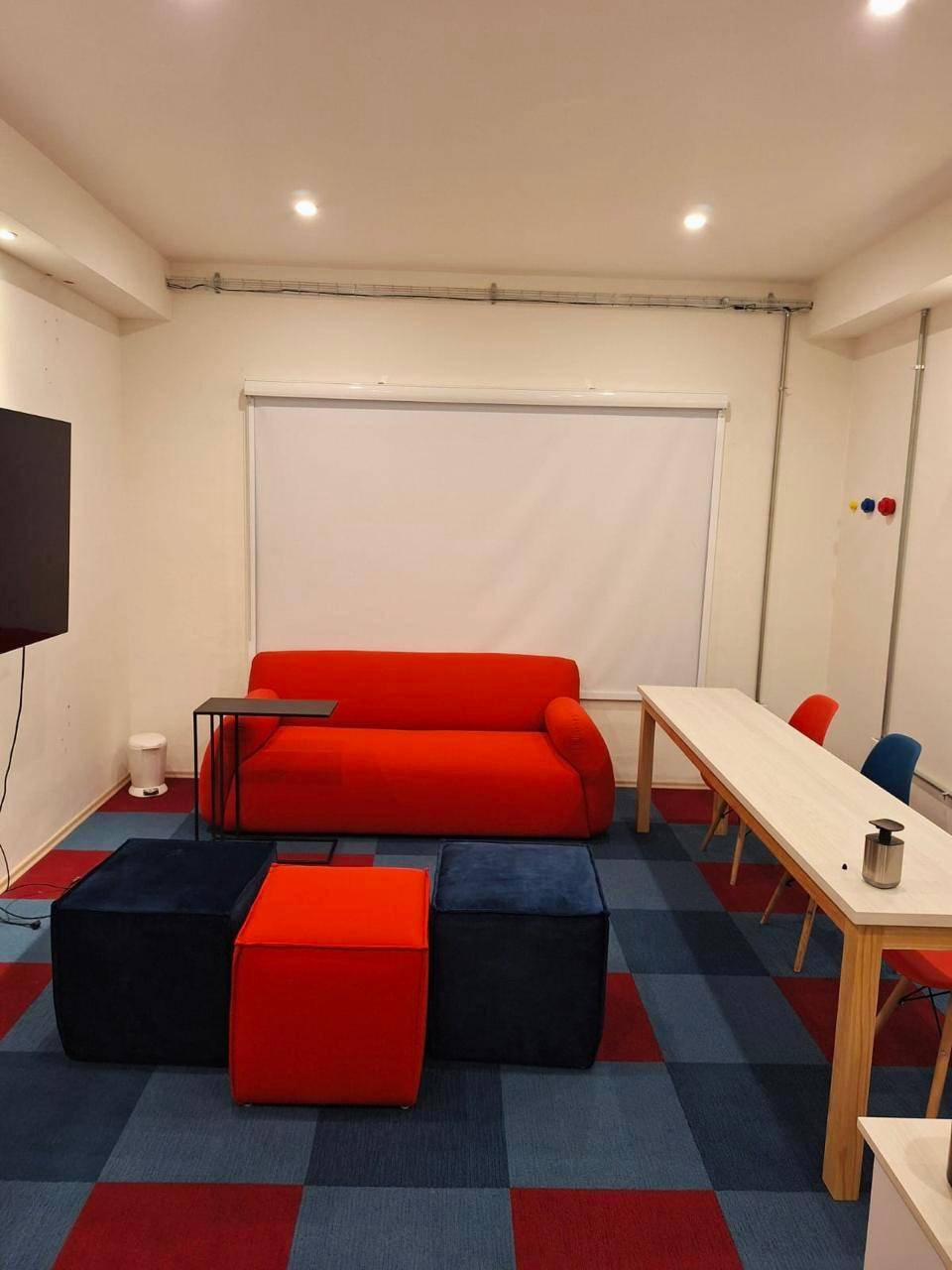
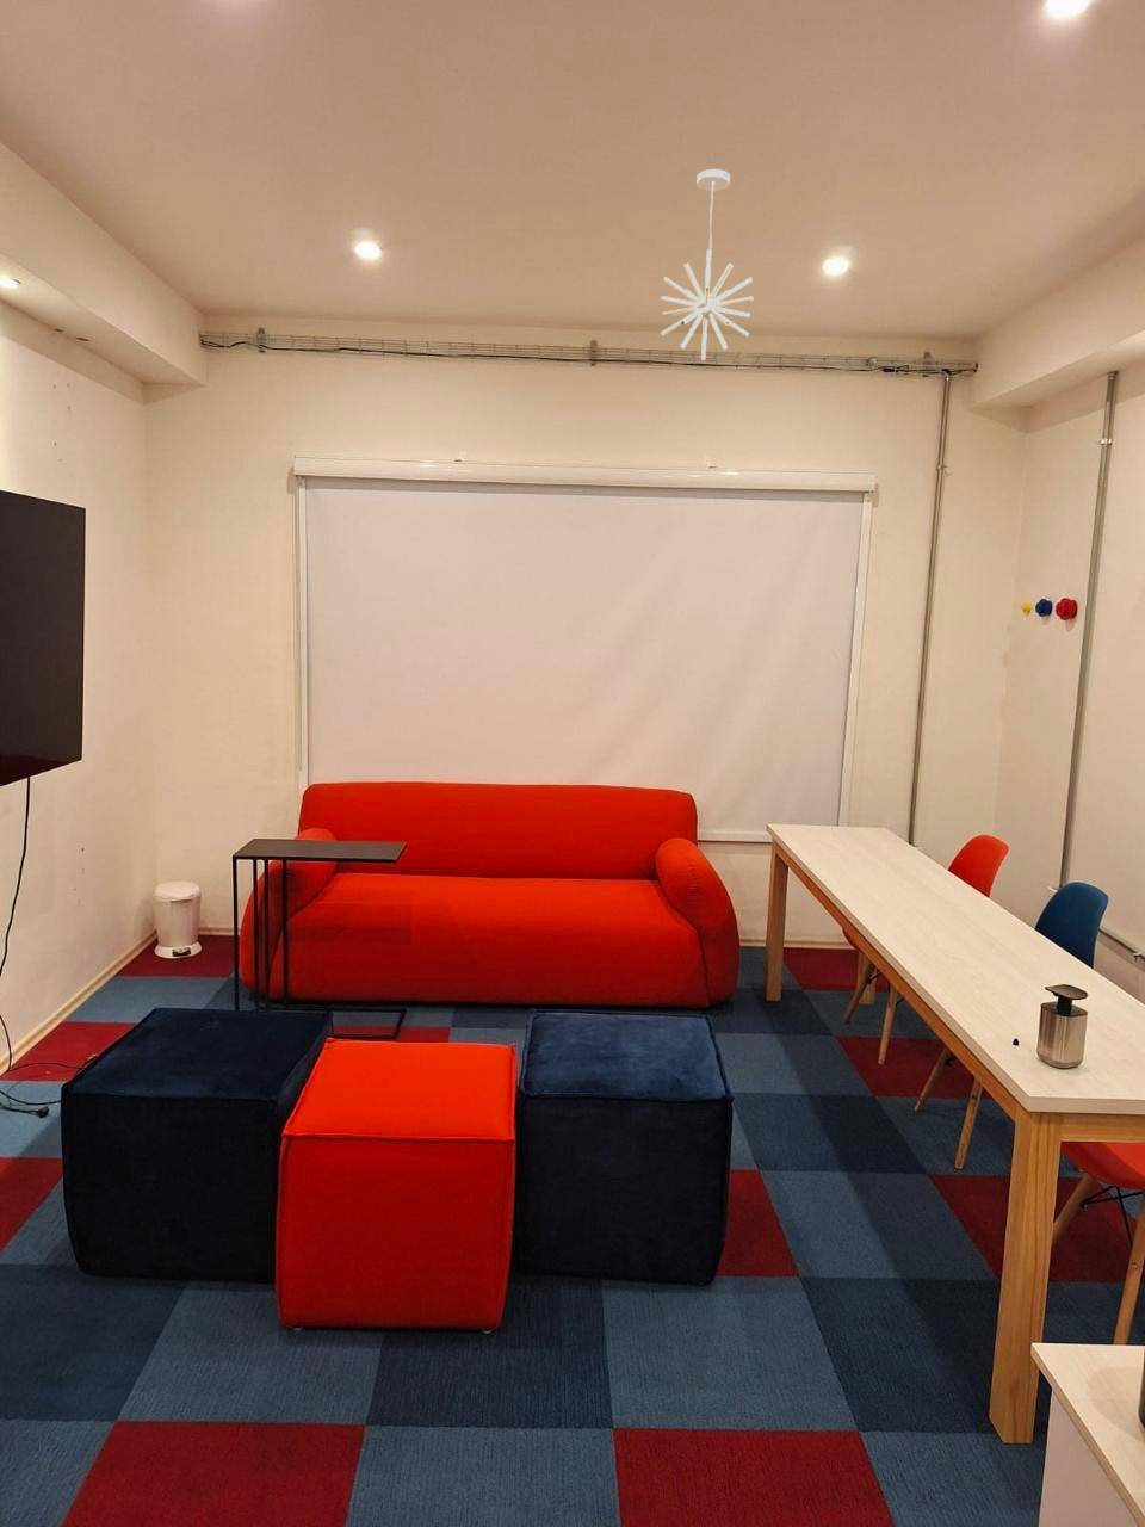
+ pendant light (708, 266)
